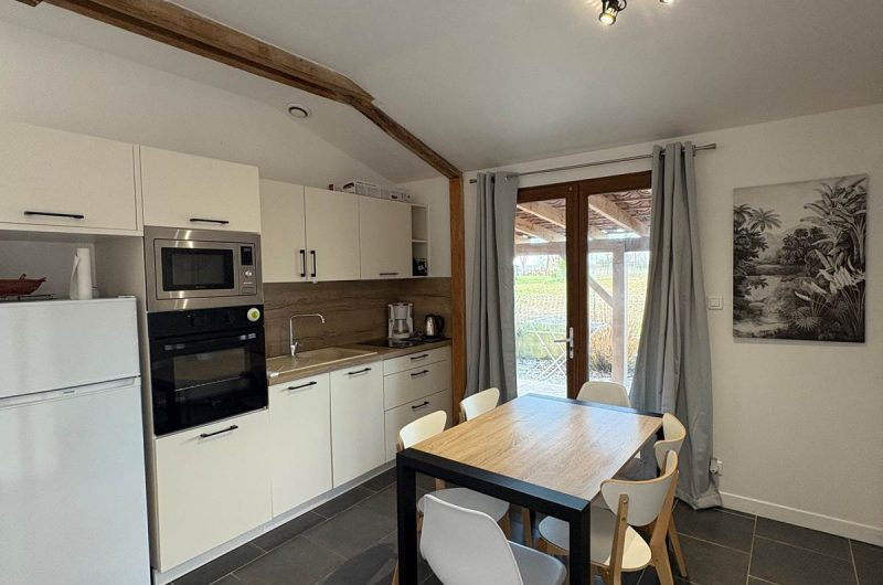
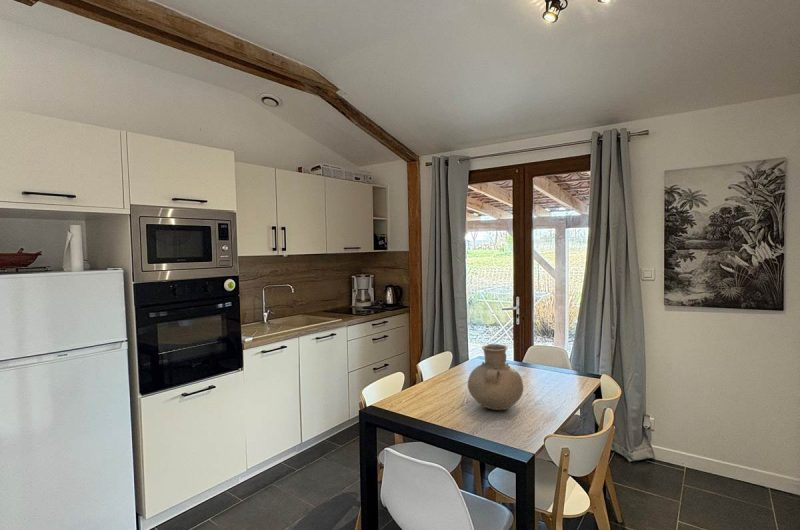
+ vase (495, 377)
